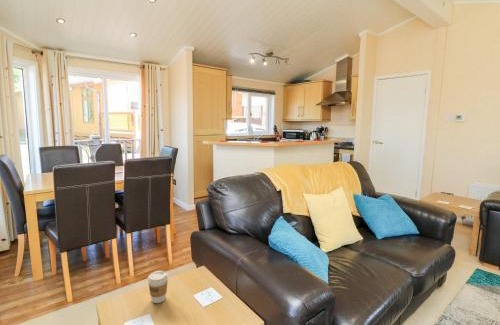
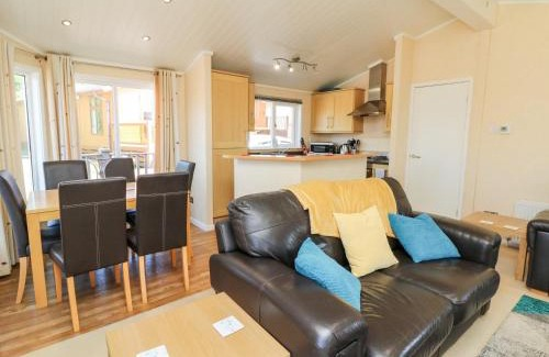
- coffee cup (158, 286)
